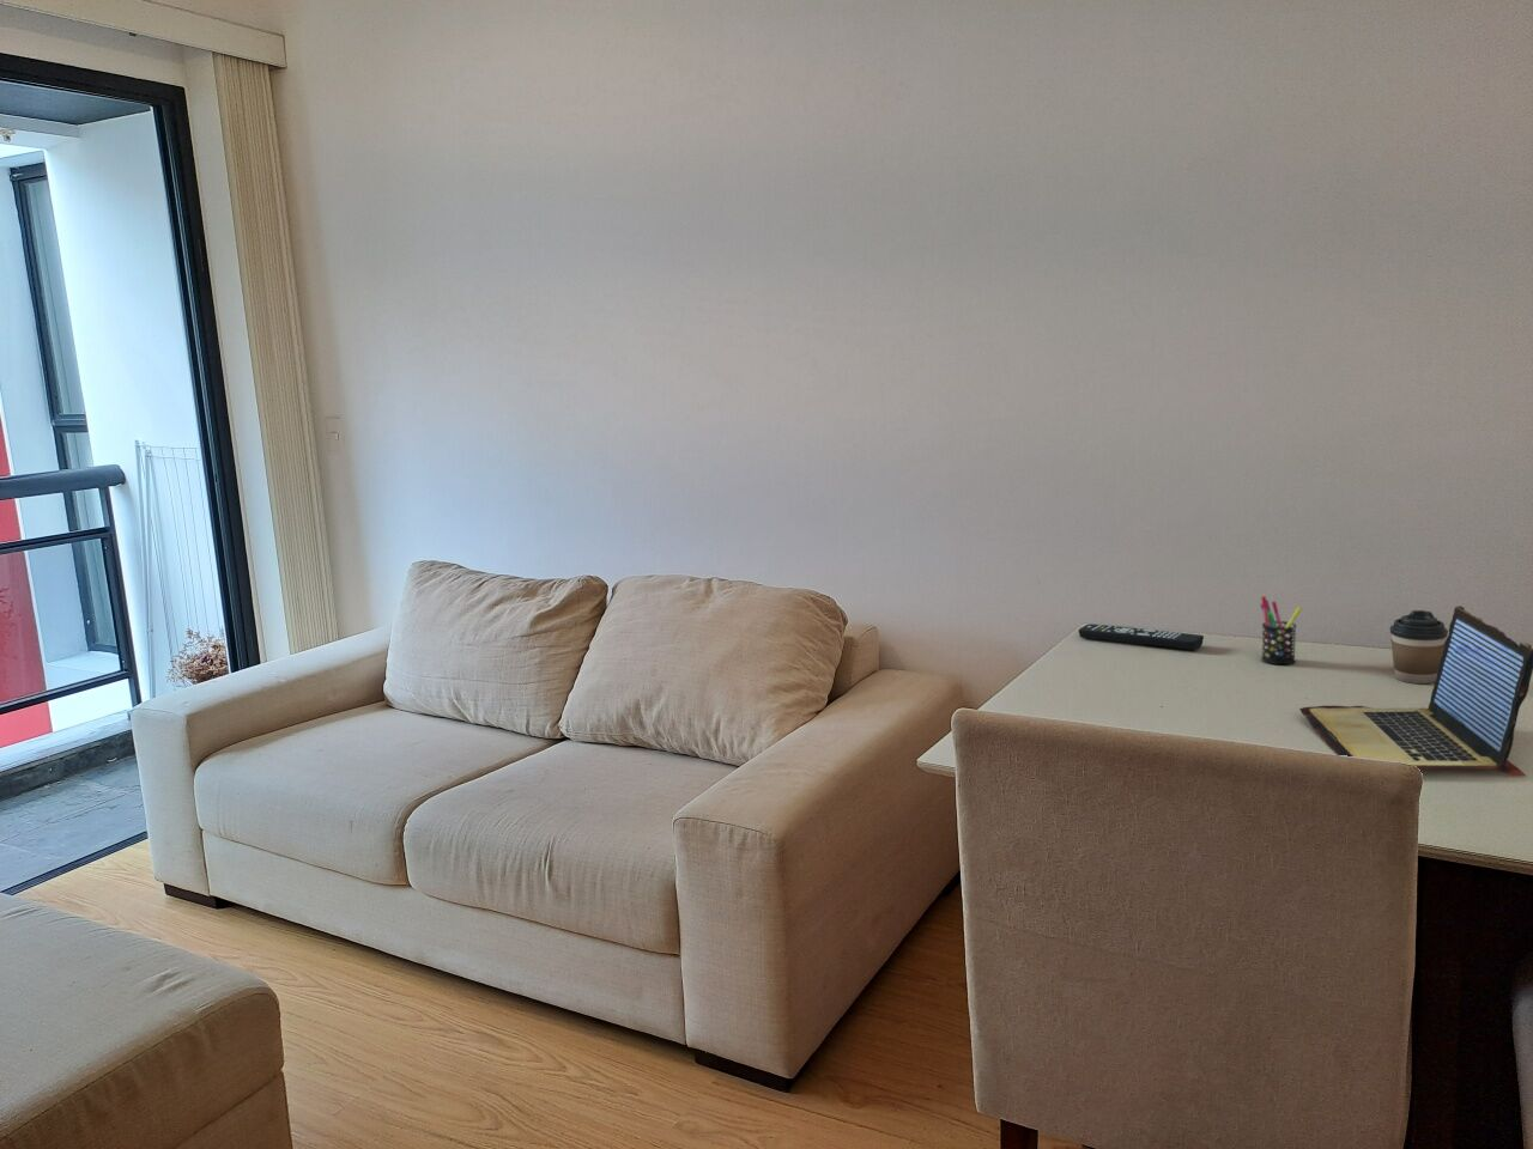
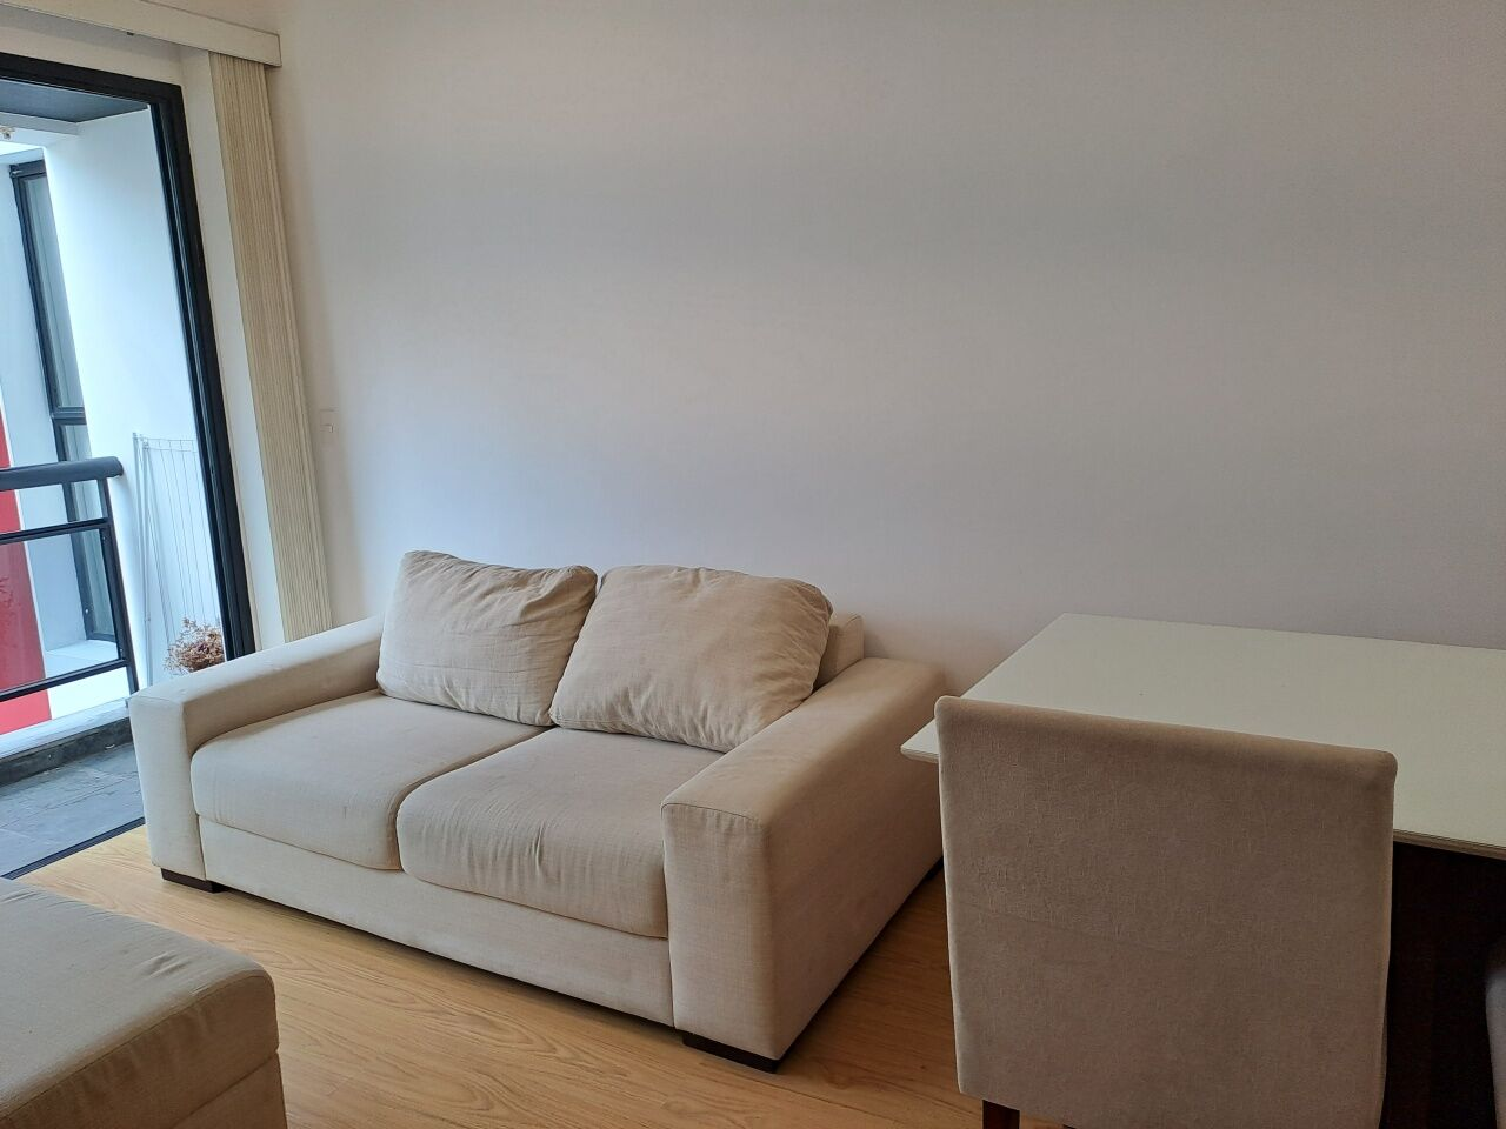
- pen holder (1276, 630)
- coffee cup (1417, 646)
- remote control (1139, 637)
- laptop (1405, 707)
